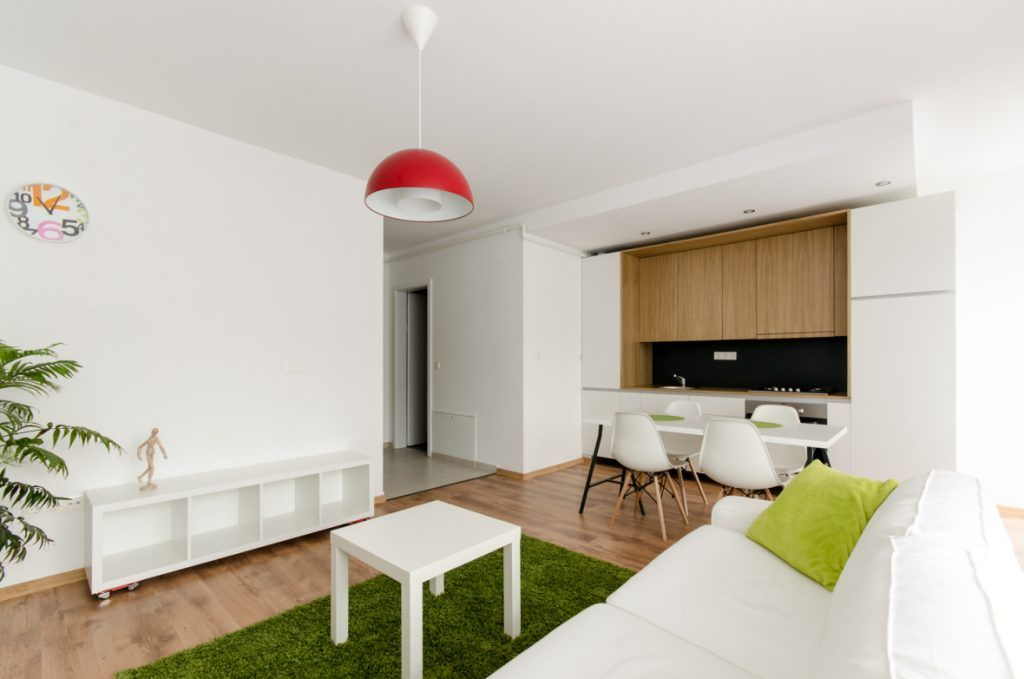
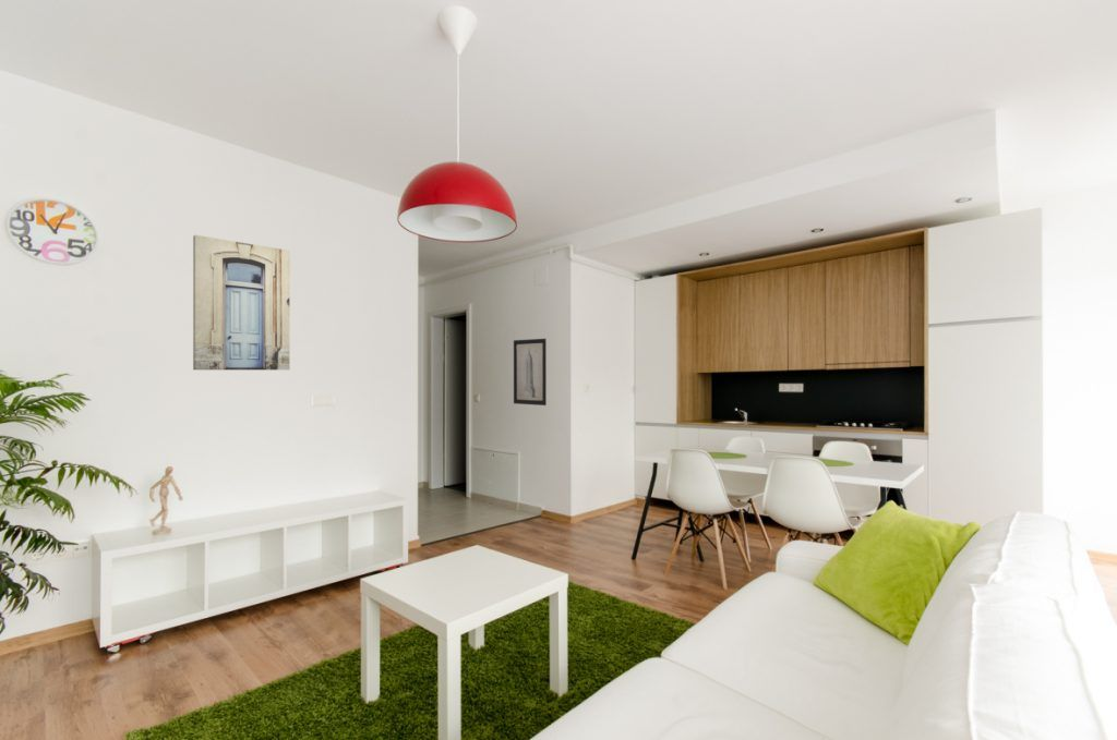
+ wall art (243, 306)
+ wall art (529, 372)
